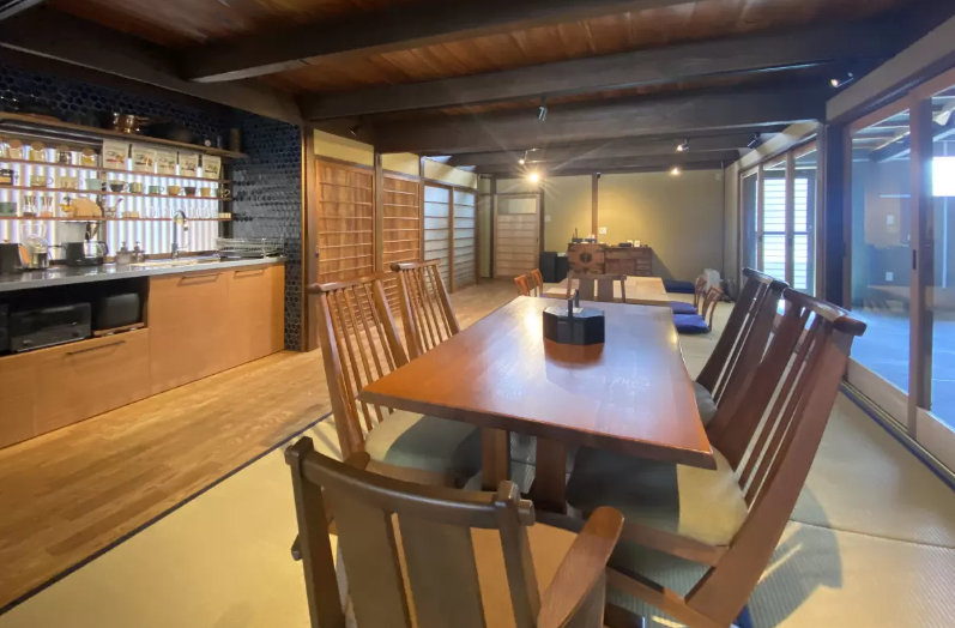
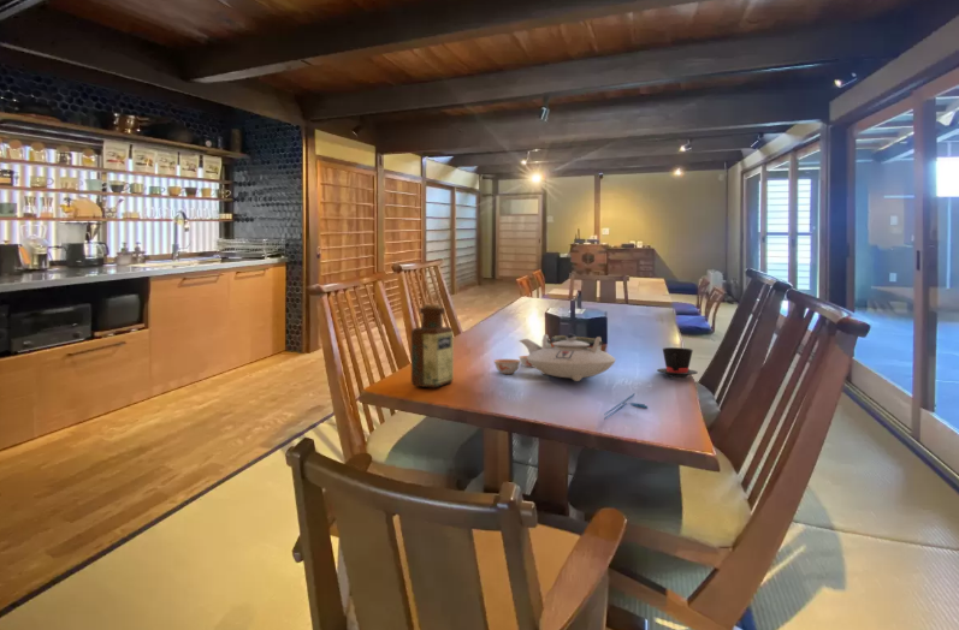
+ teacup (676, 362)
+ chopsticks (633, 405)
+ bottle (432, 344)
+ teapot (554, 353)
